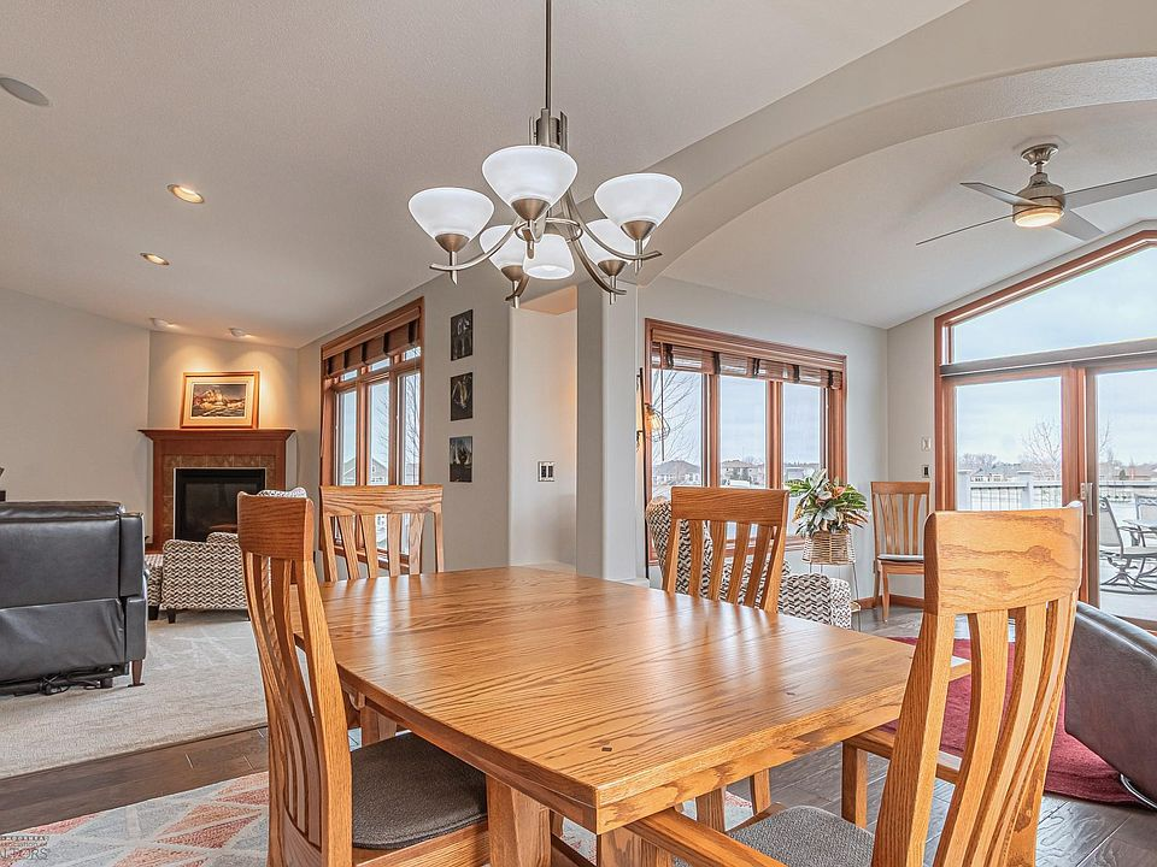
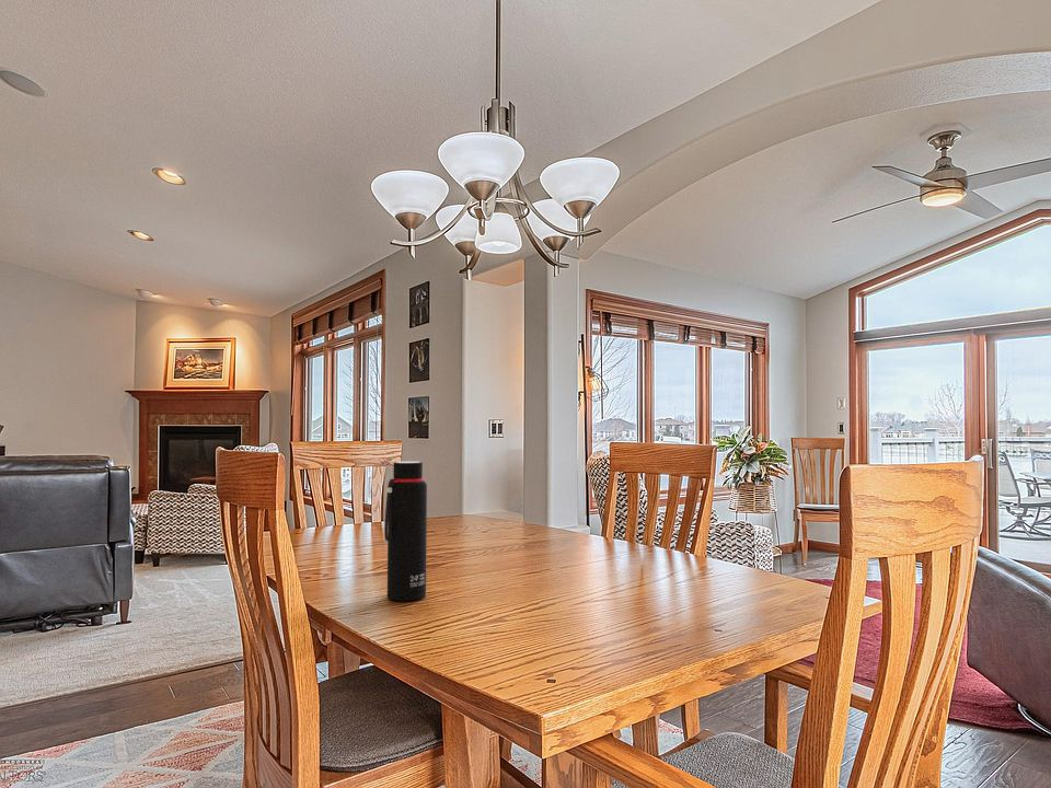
+ water bottle (404, 529)
